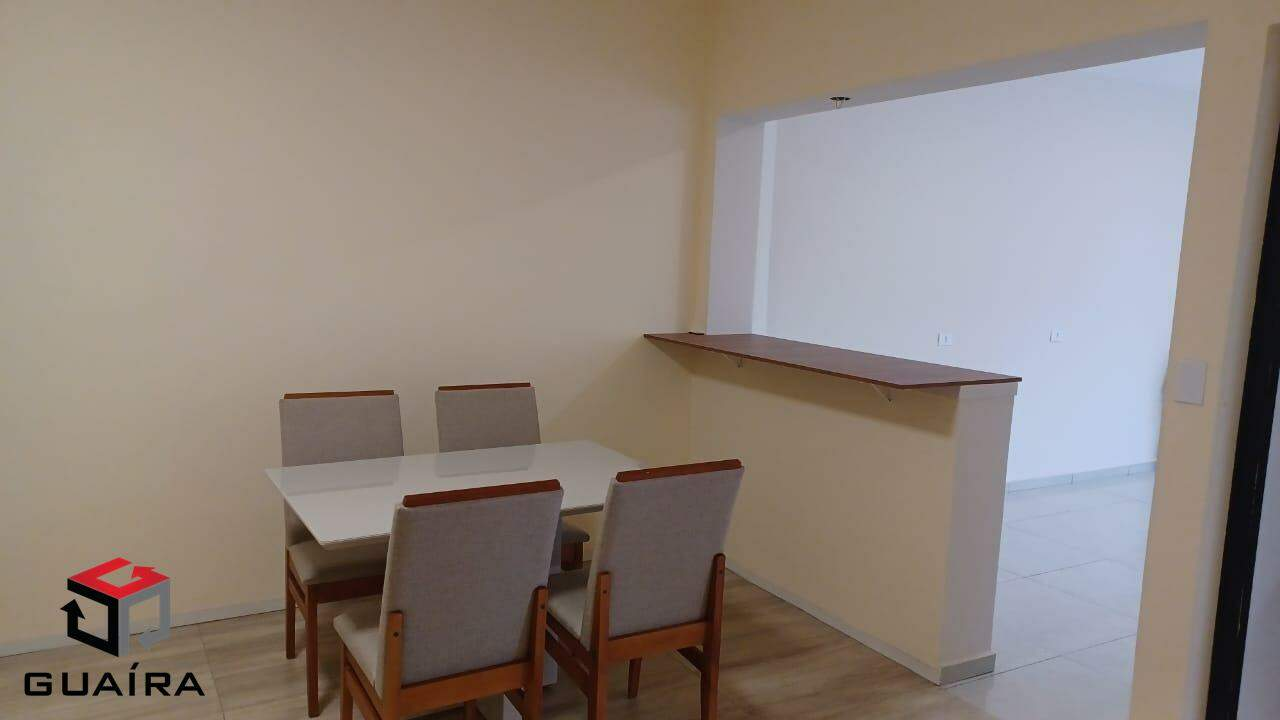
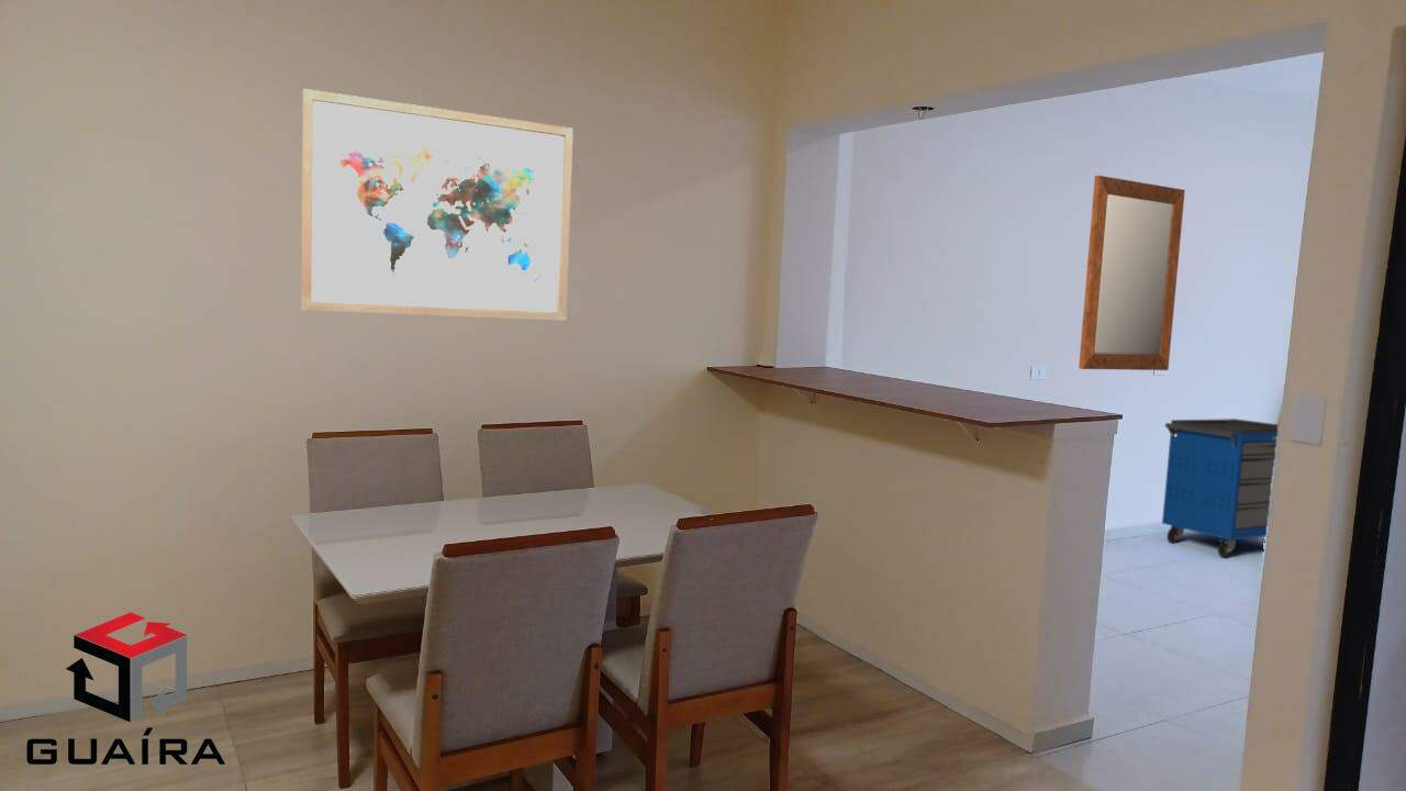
+ wall art (444, 213)
+ mirror (1132, 277)
+ storage cabinet (1228, 486)
